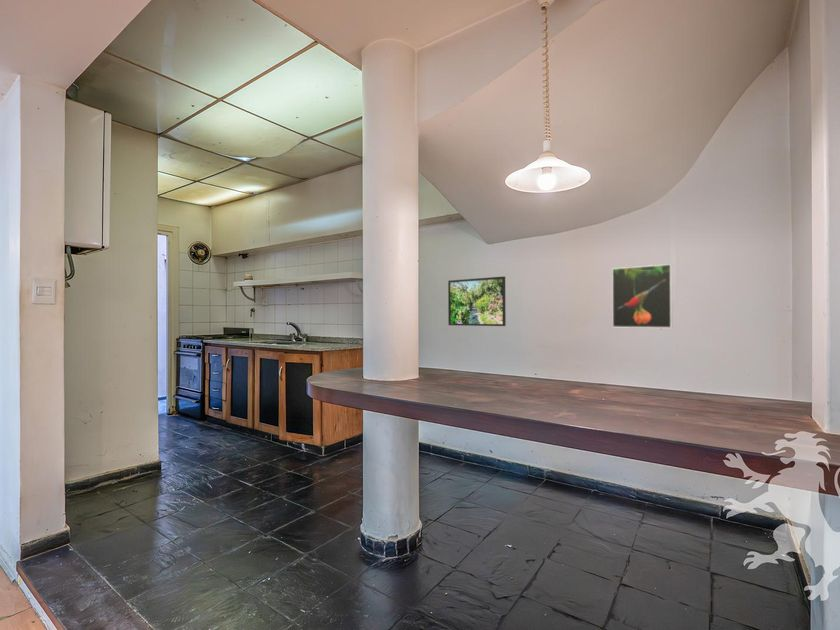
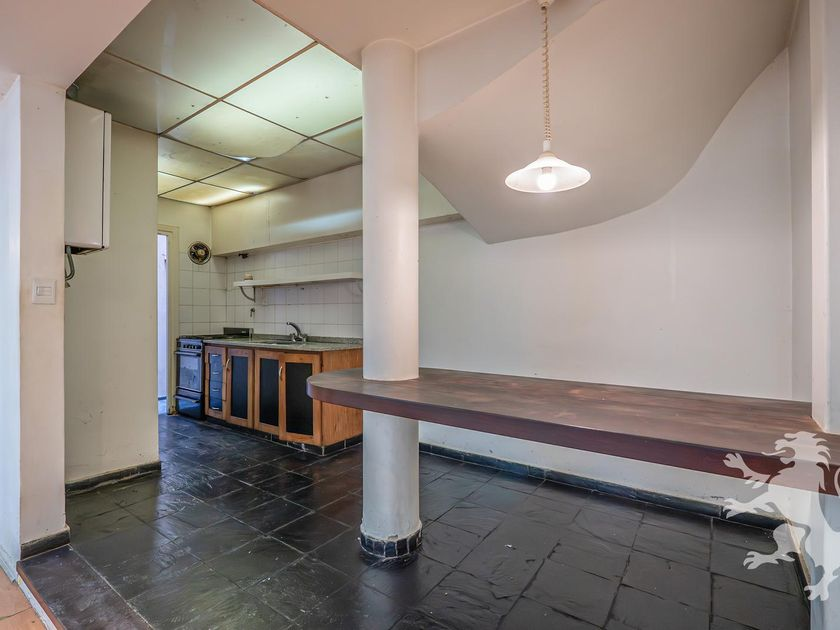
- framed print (475, 302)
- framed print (641, 297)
